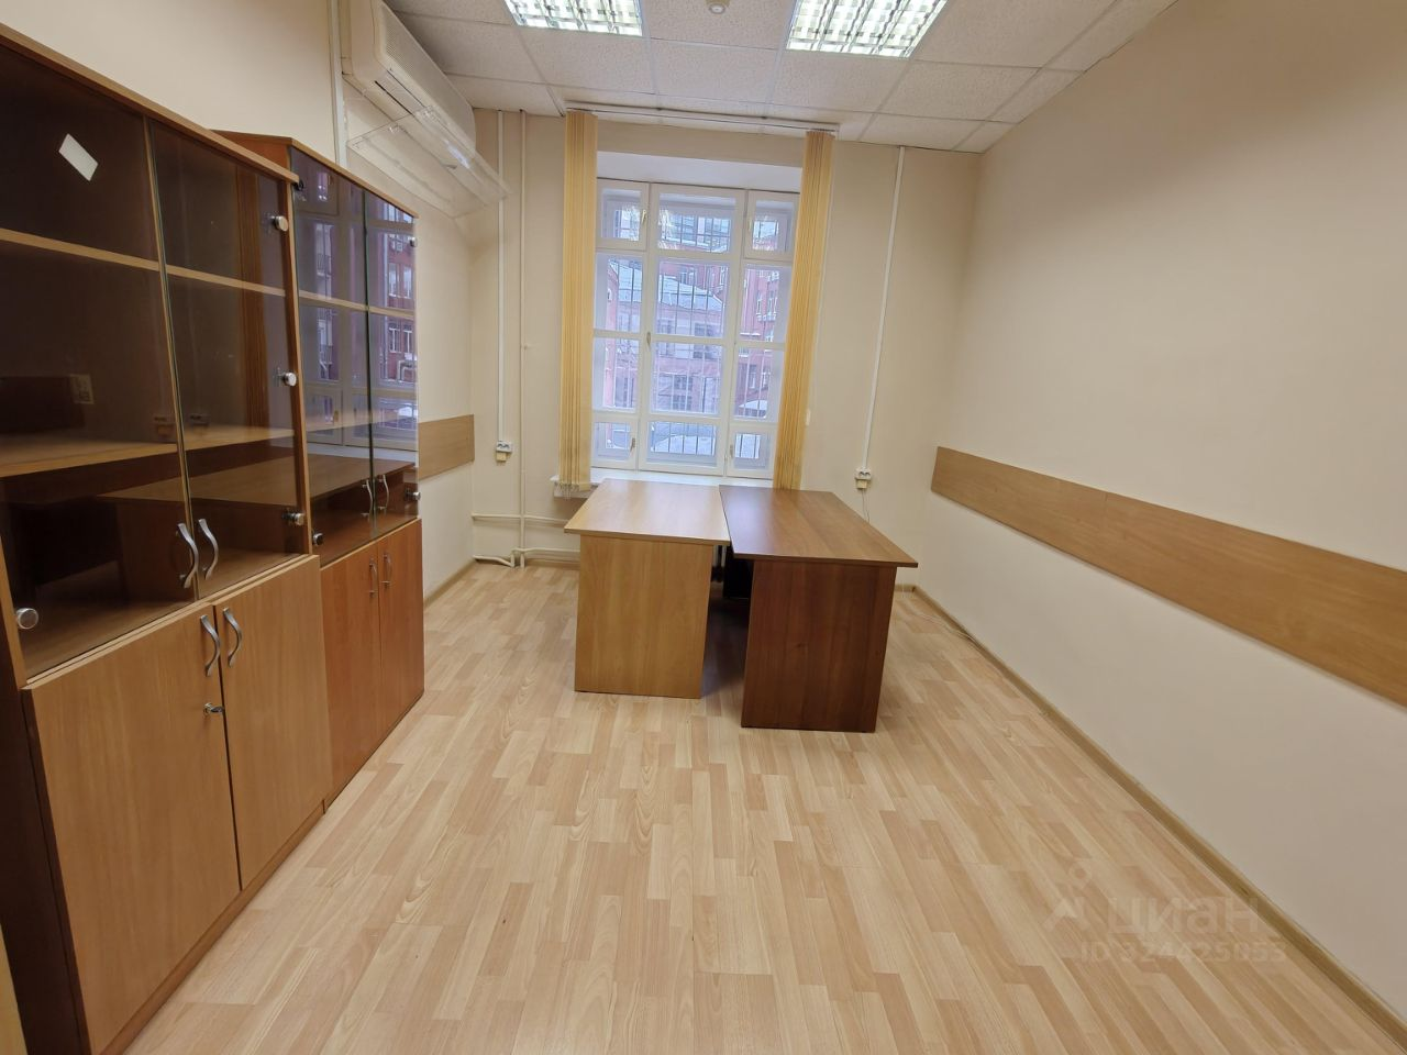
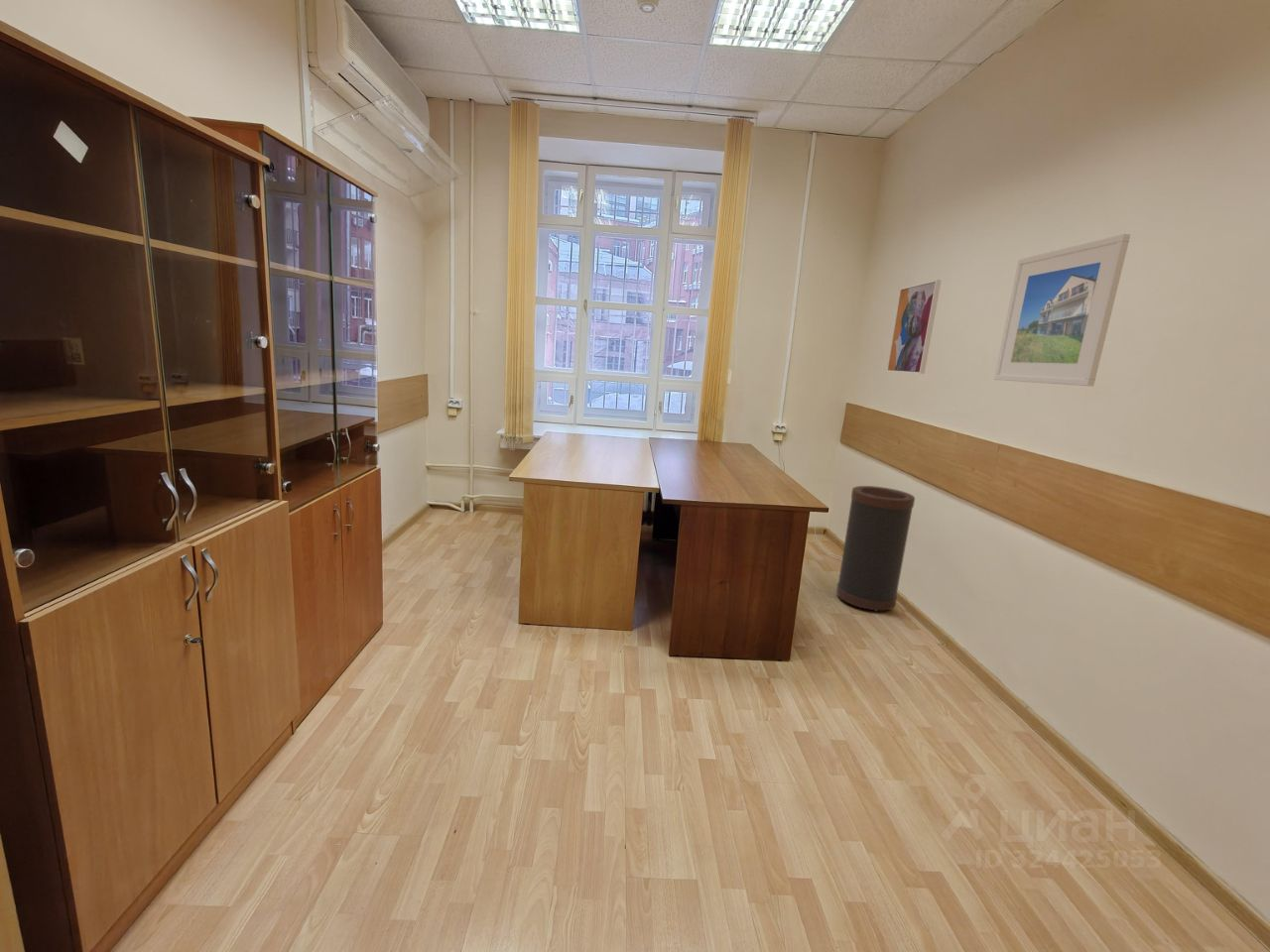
+ trash can (873, 547)
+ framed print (1052, 316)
+ wall art (911, 329)
